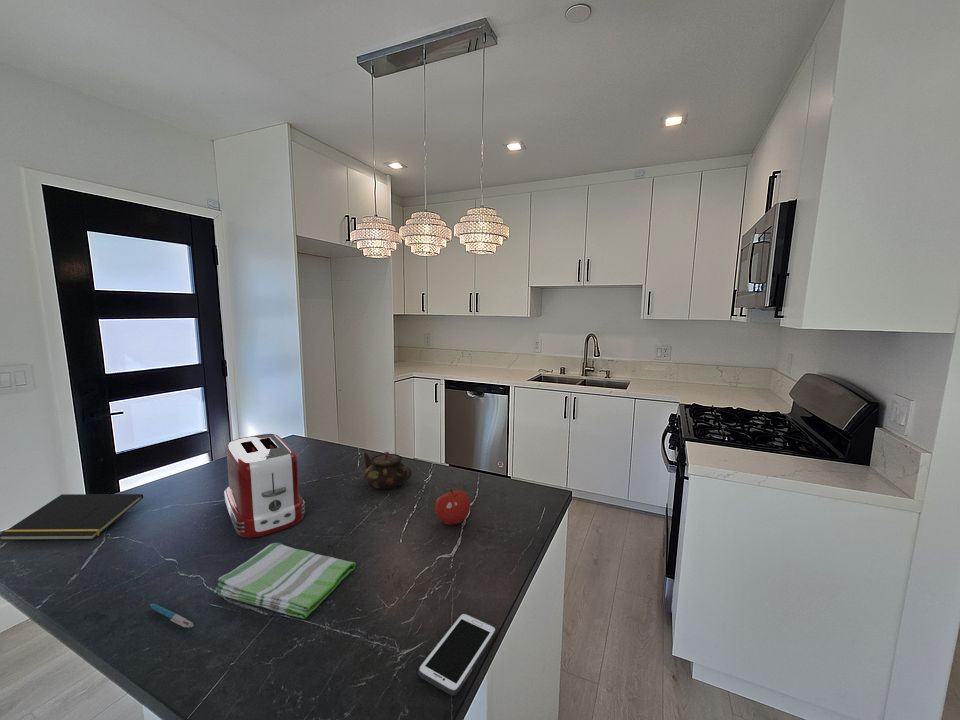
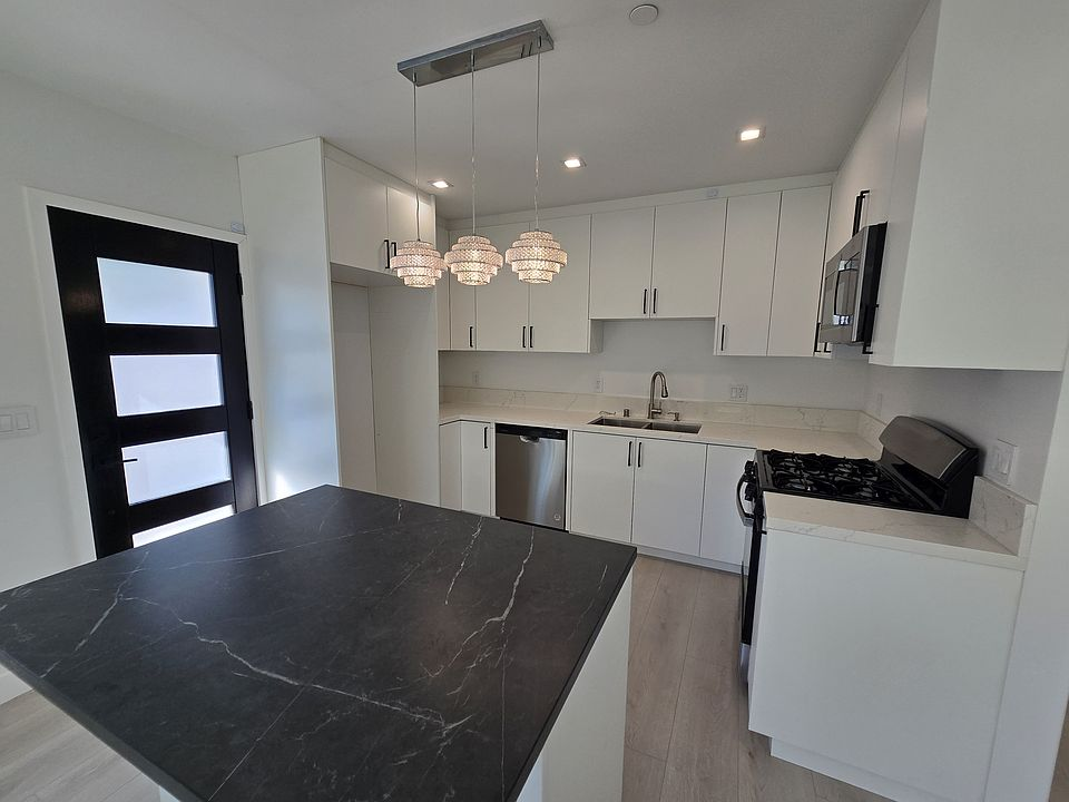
- dish towel (289, 573)
- toaster (262, 478)
- fruit (452, 505)
- notepad (76, 515)
- cell phone (459, 649)
- teapot (386, 467)
- pen (170, 615)
